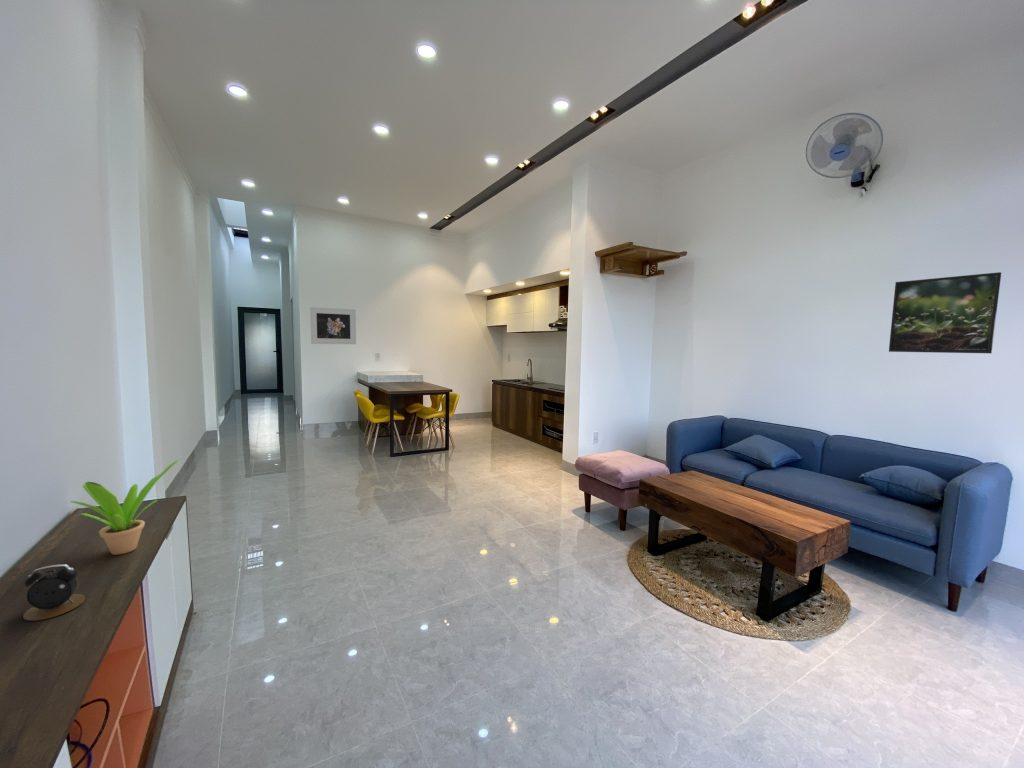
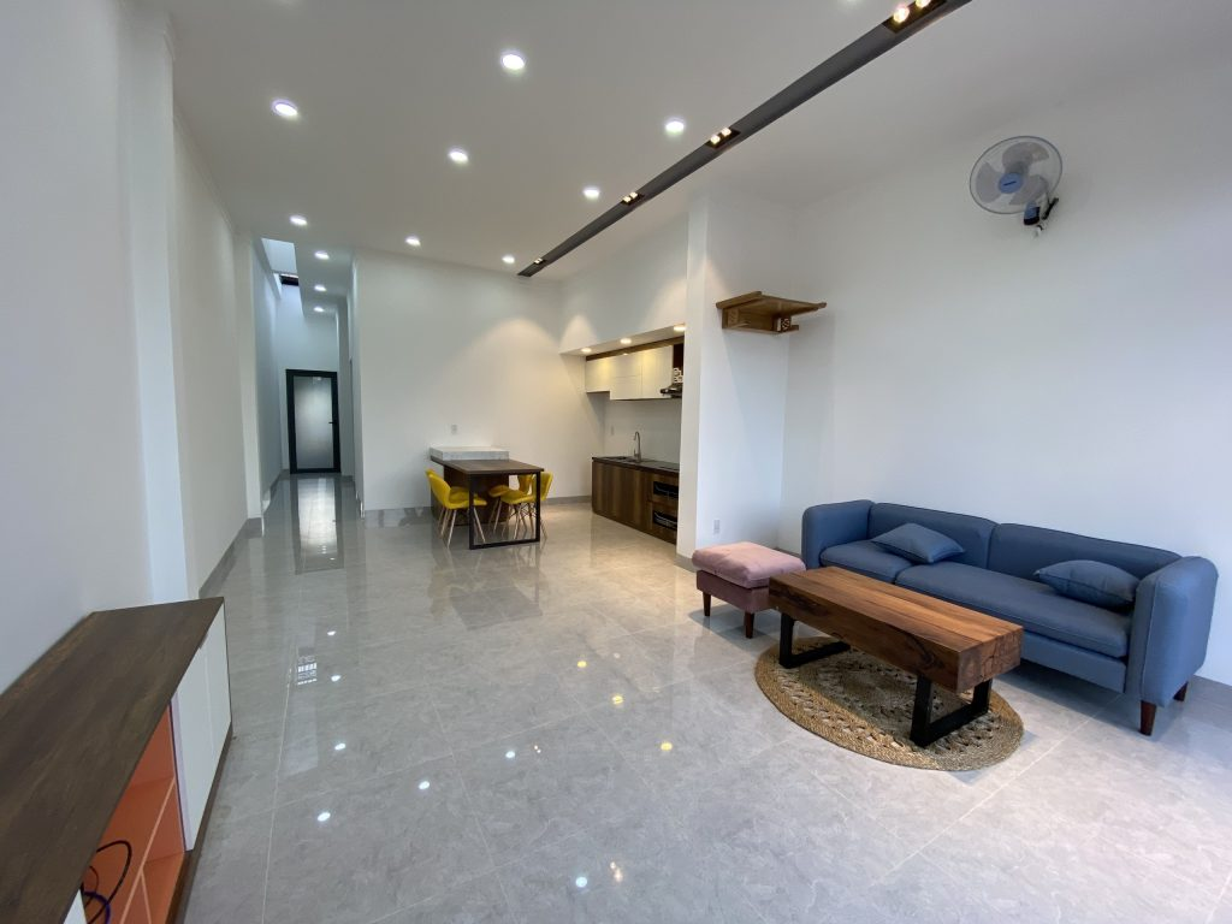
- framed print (333, 326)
- alarm clock (53, 586)
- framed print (940, 315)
- potted plant (117, 509)
